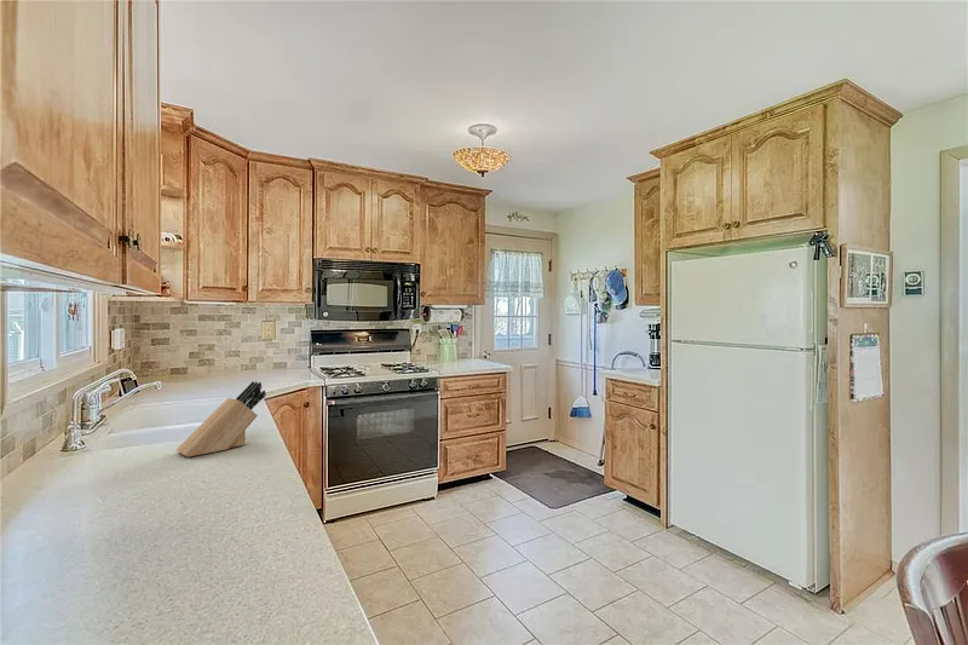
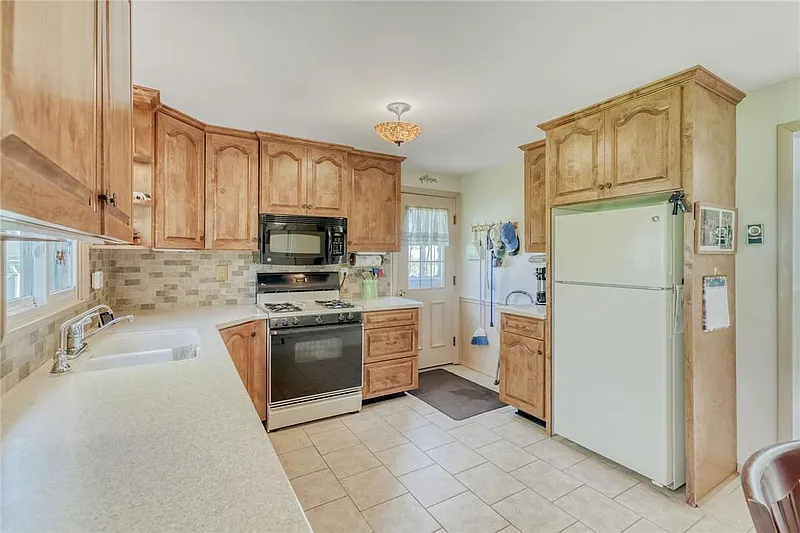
- knife block (224, 415)
